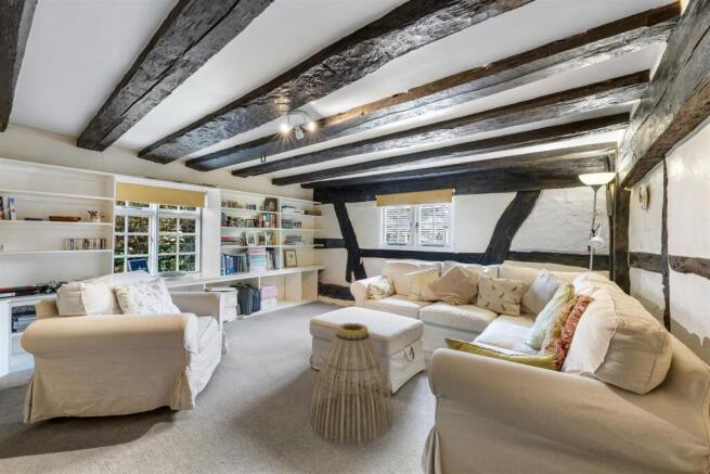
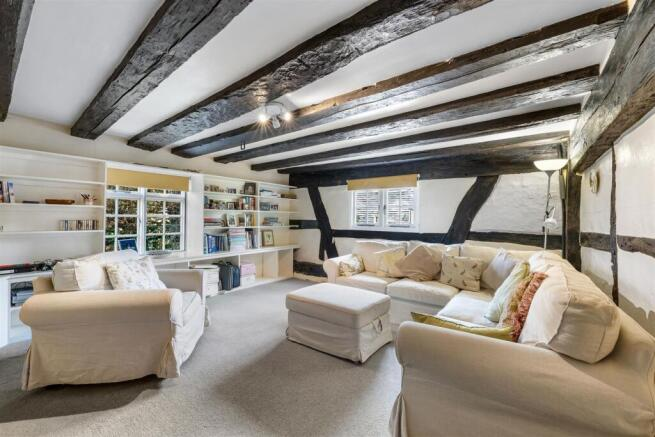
- basket (351, 371)
